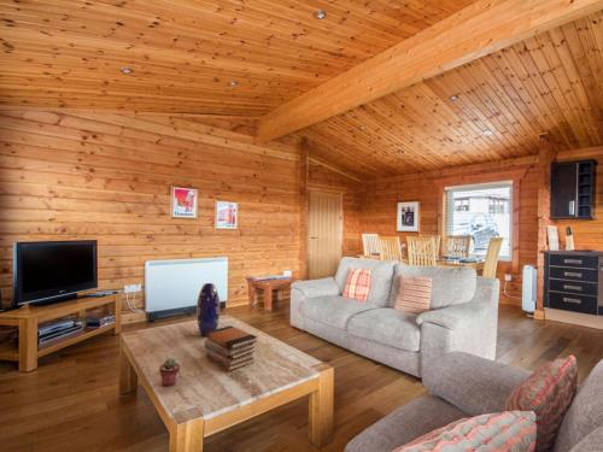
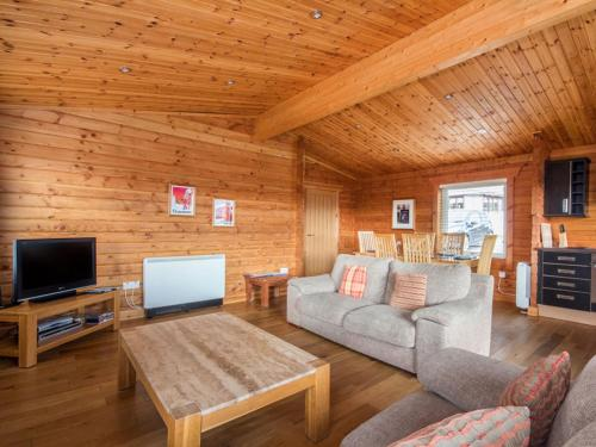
- vase (207, 309)
- potted succulent (169, 370)
- book stack (229, 346)
